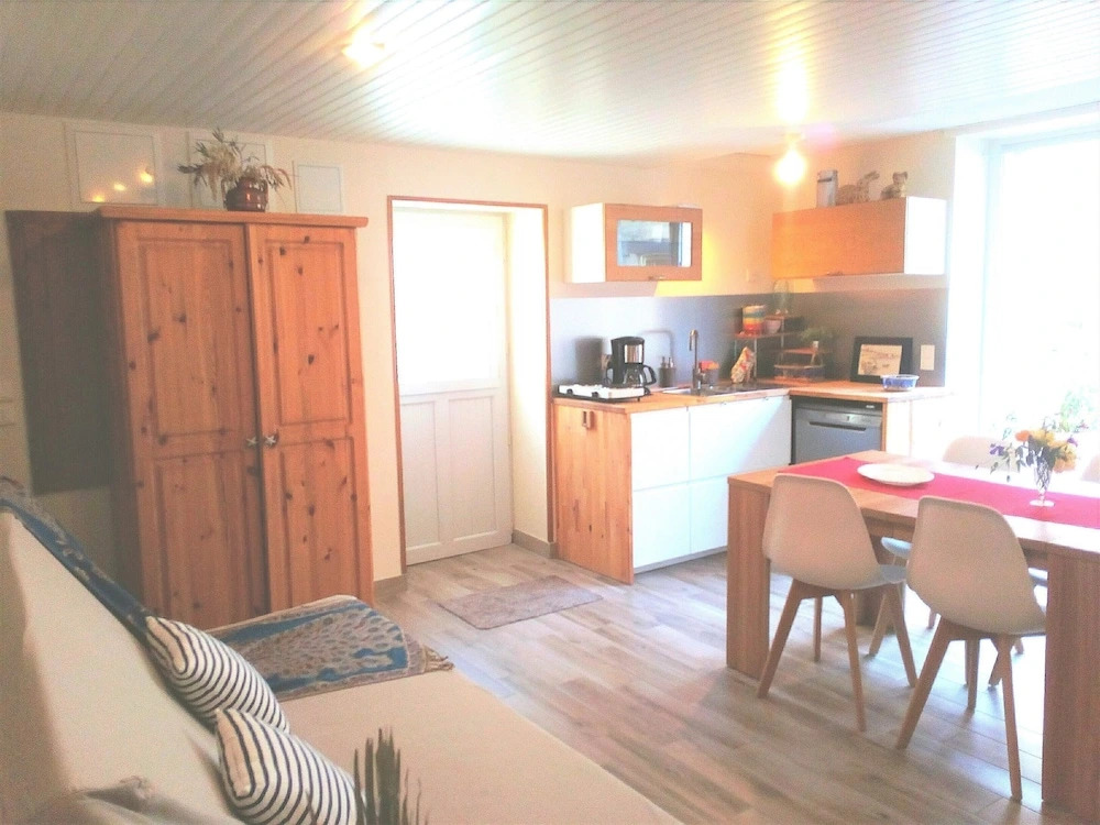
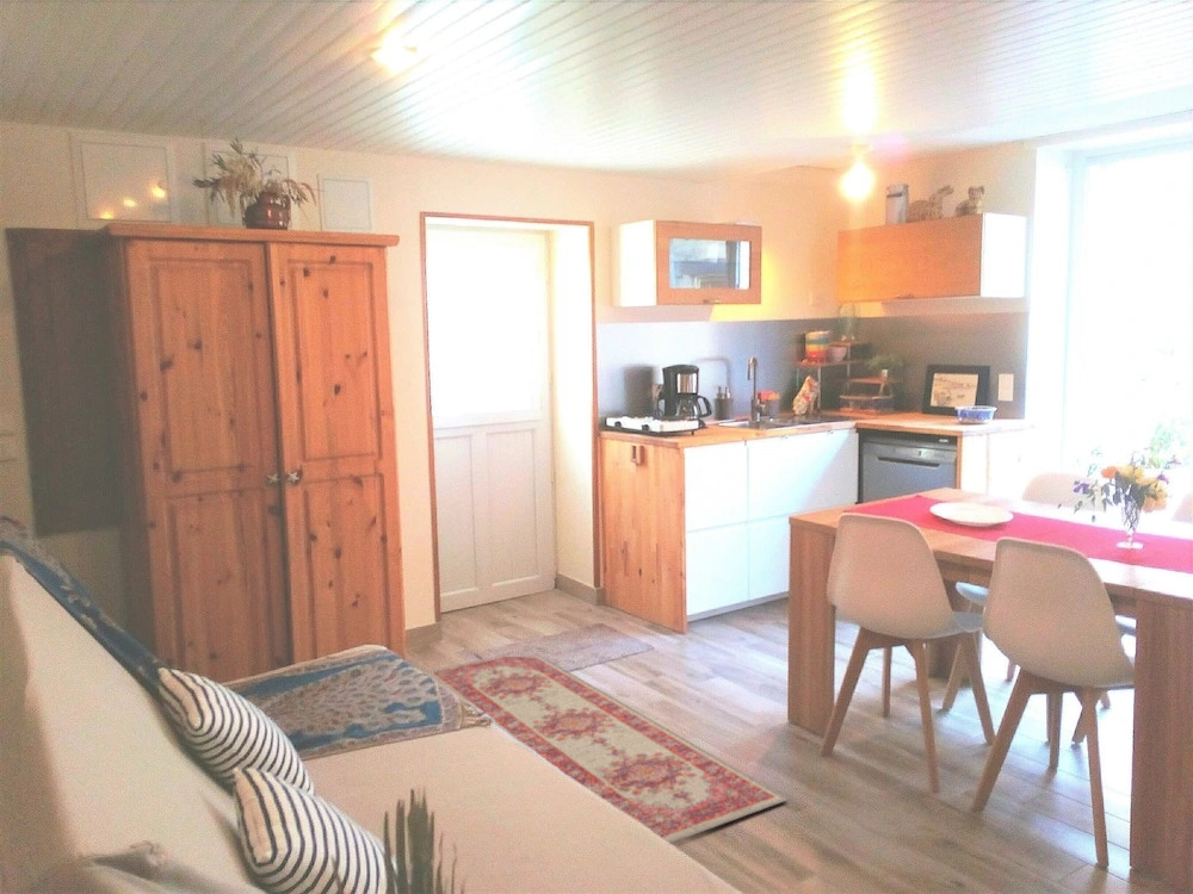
+ rug (574, 725)
